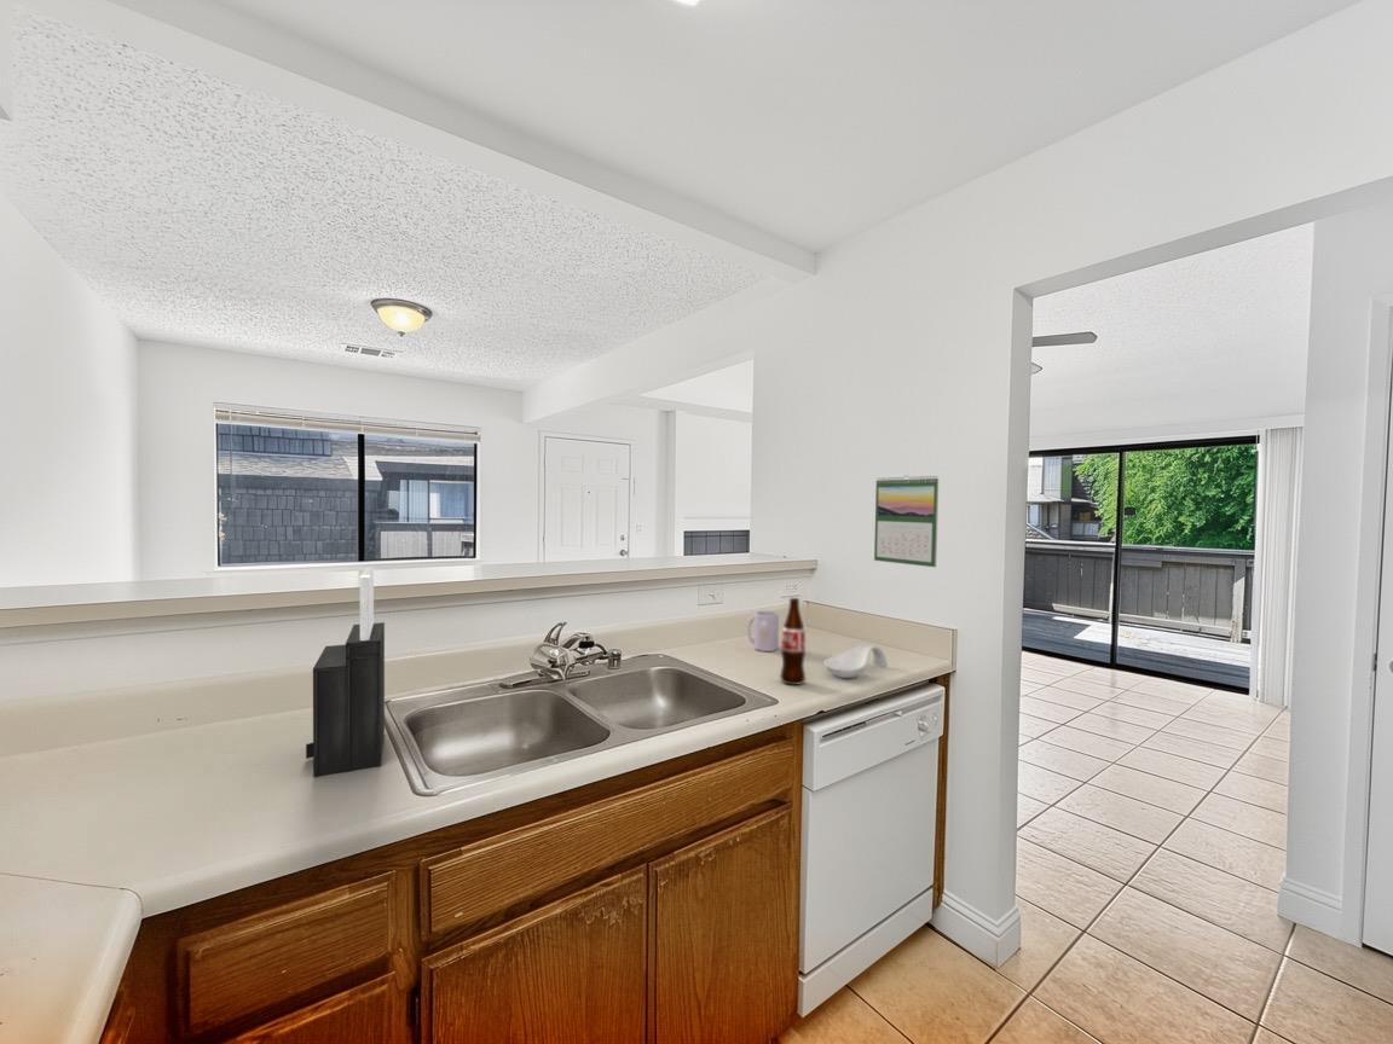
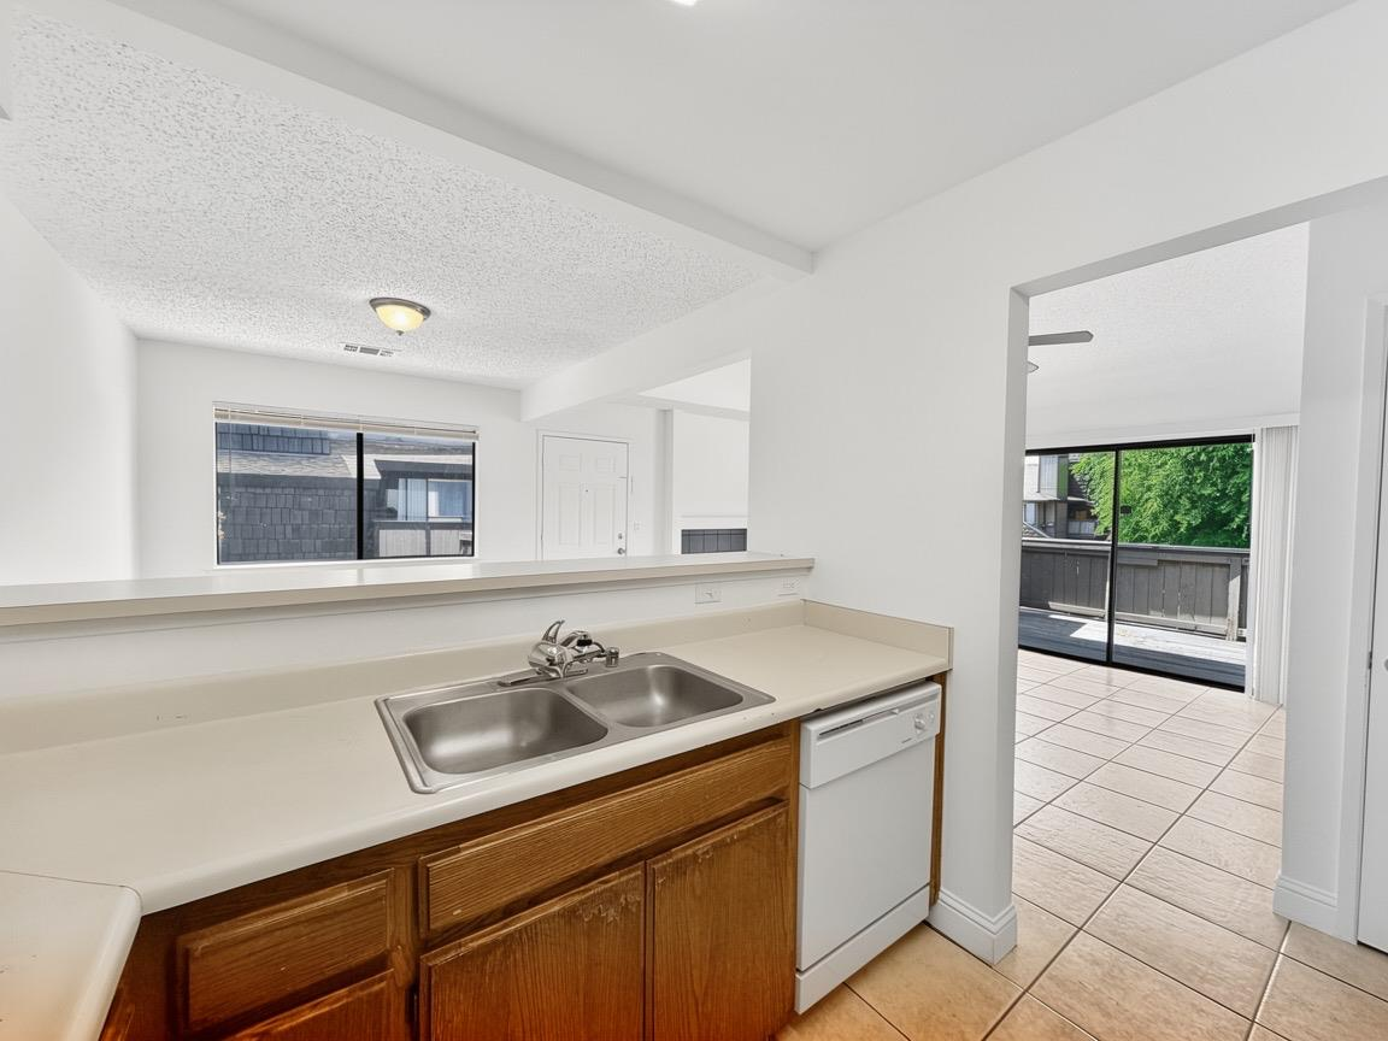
- mug (762, 630)
- calendar (904, 520)
- bottle (793, 640)
- spoon rest (856, 660)
- knife block (345, 663)
